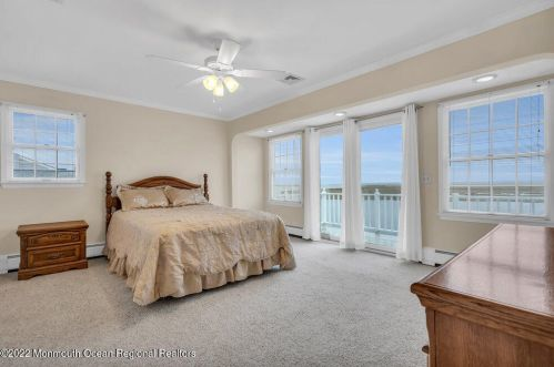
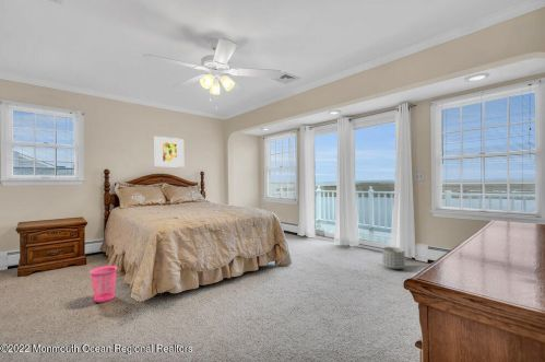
+ waste basket (104, 283)
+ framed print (169, 152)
+ planter (393, 258)
